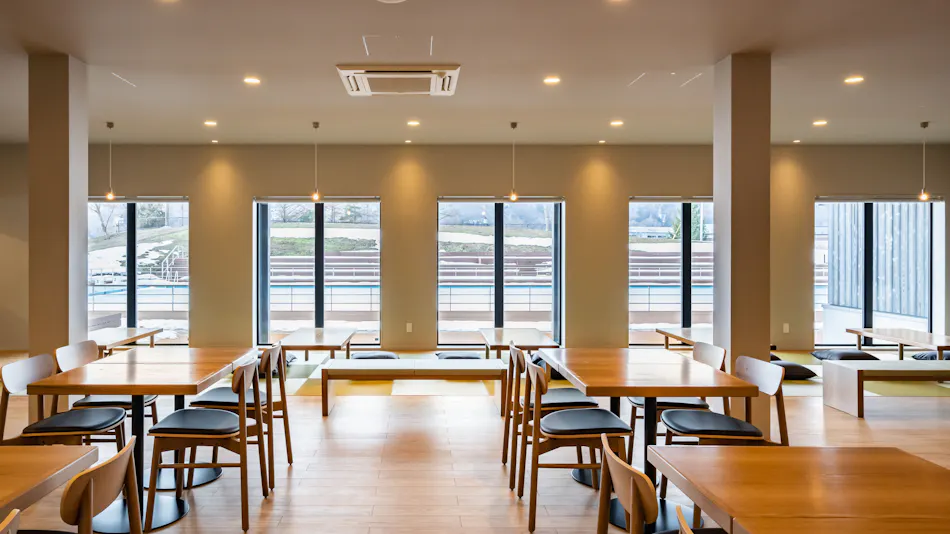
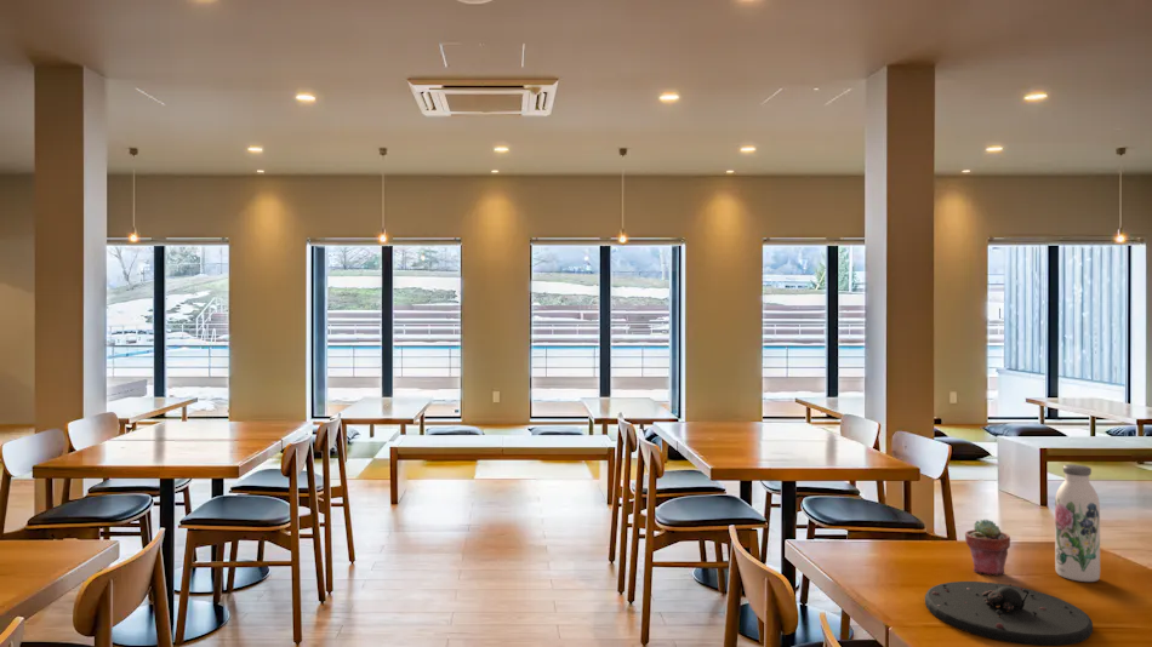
+ plate (1004, 600)
+ water bottle (1077, 520)
+ potted succulent (987, 544)
